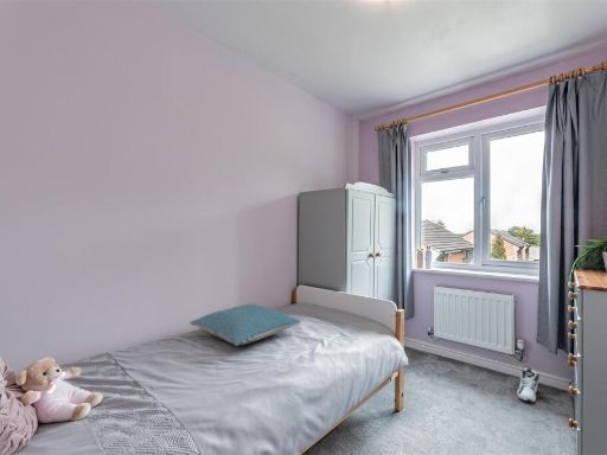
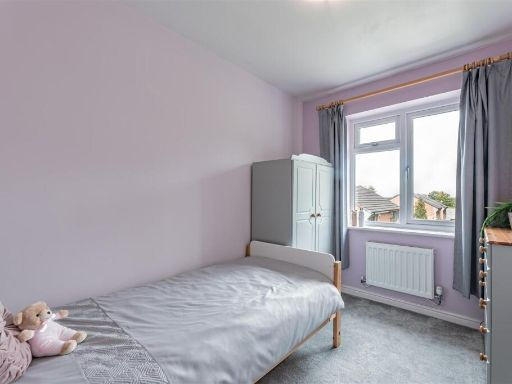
- pillow (245, 322)
- sneaker (528, 382)
